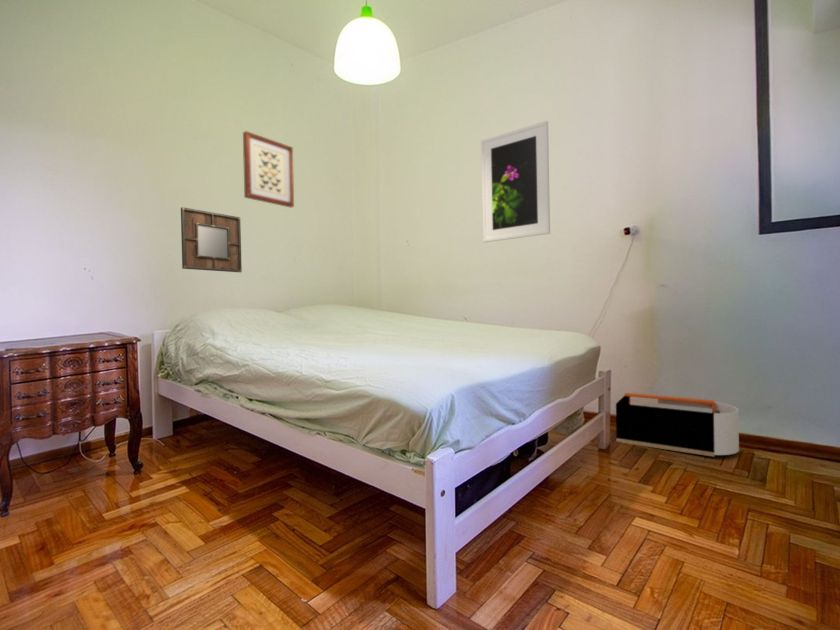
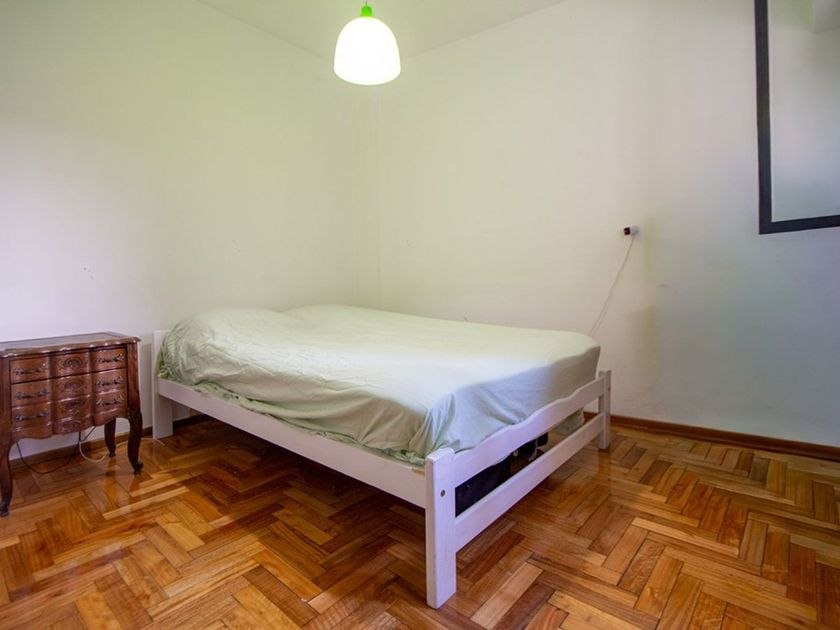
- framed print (513, 184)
- wall art (269, 171)
- home mirror (212, 241)
- storage bin (675, 422)
